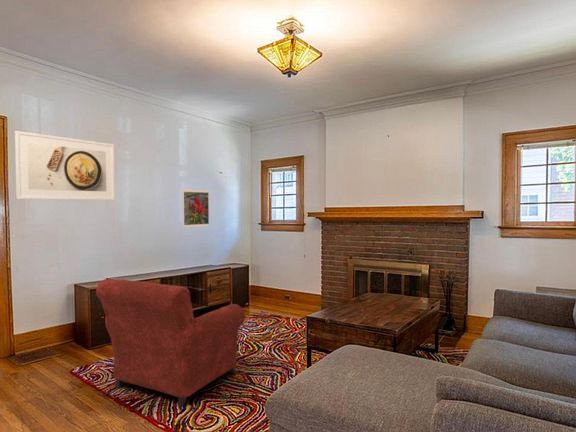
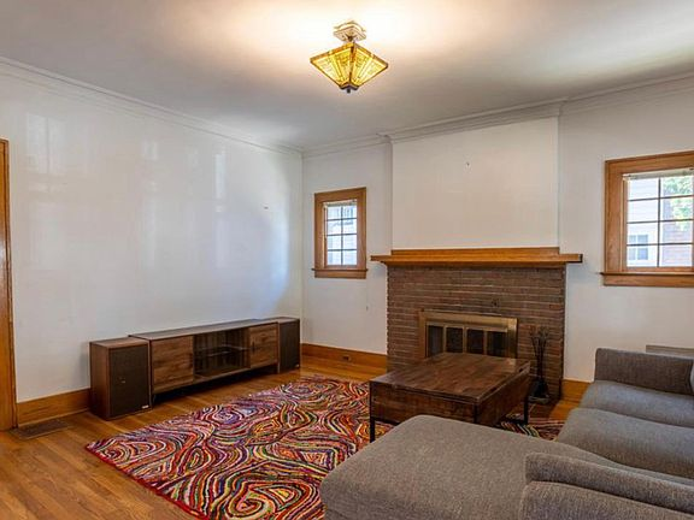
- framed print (69, 169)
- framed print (195, 208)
- armchair (175, 327)
